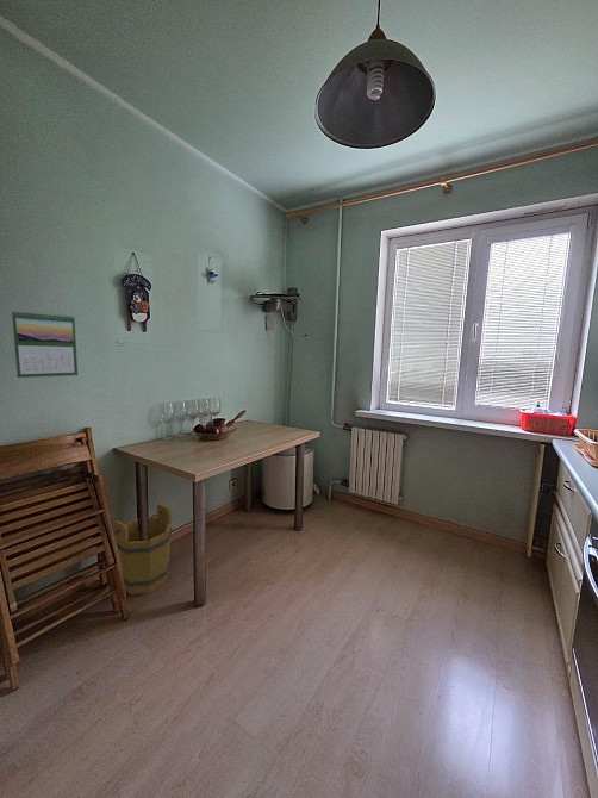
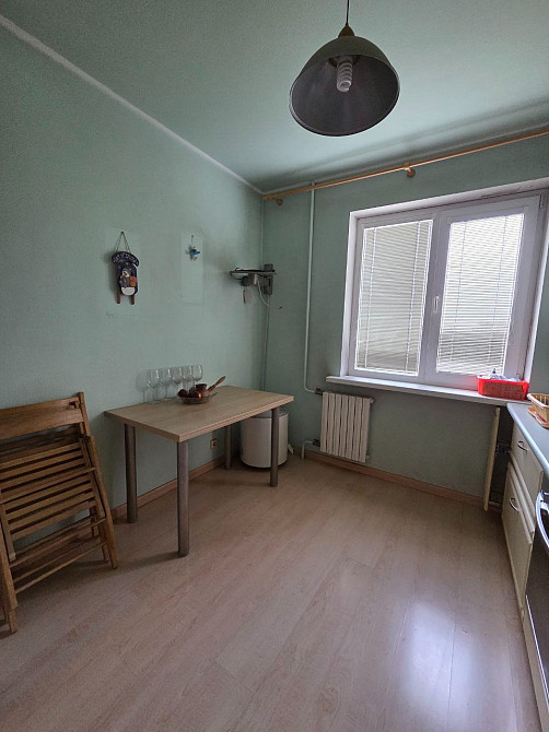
- bucket (142, 545)
- calendar (46, 344)
